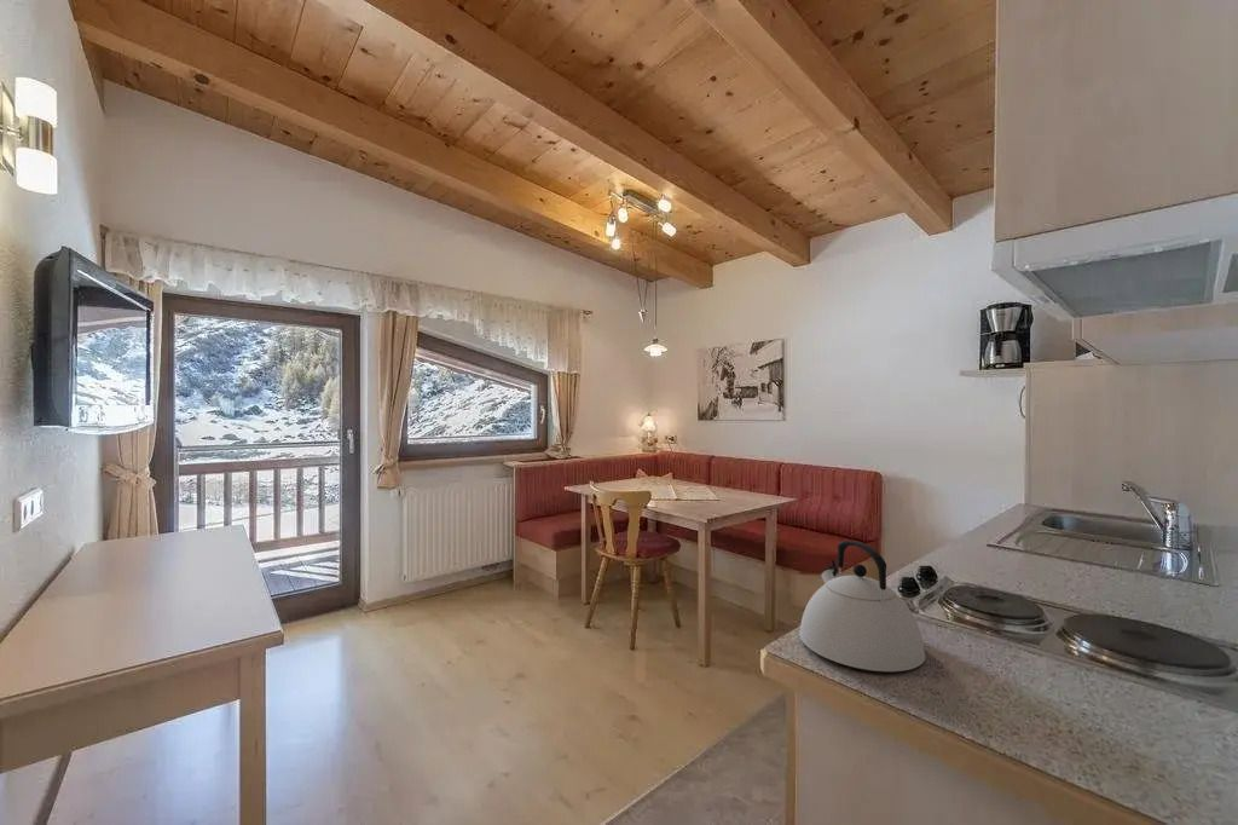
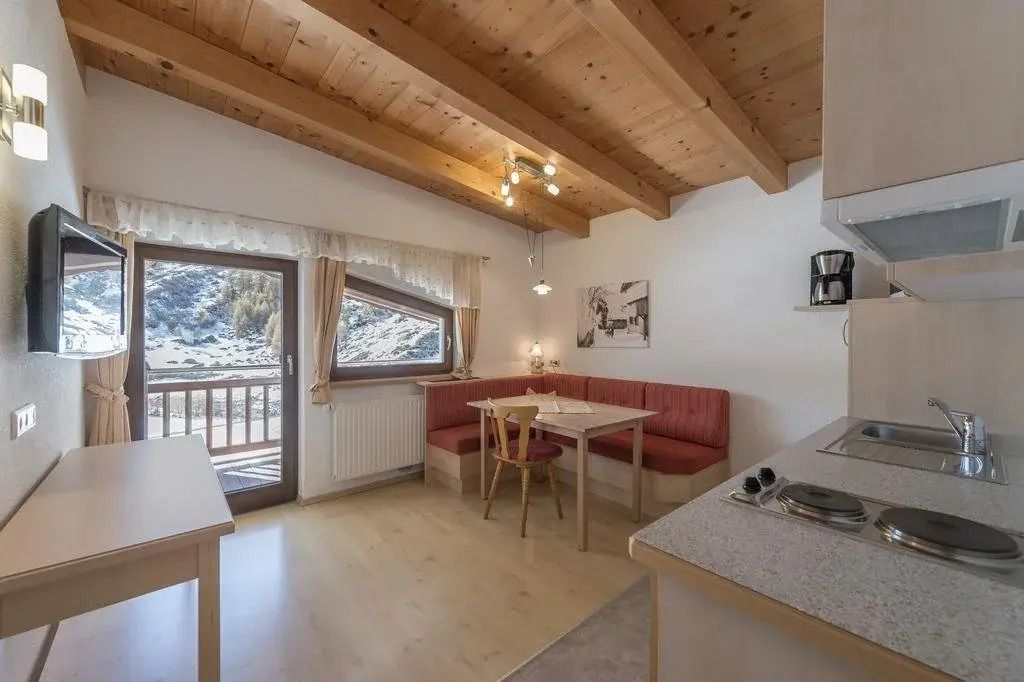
- kettle (857, 592)
